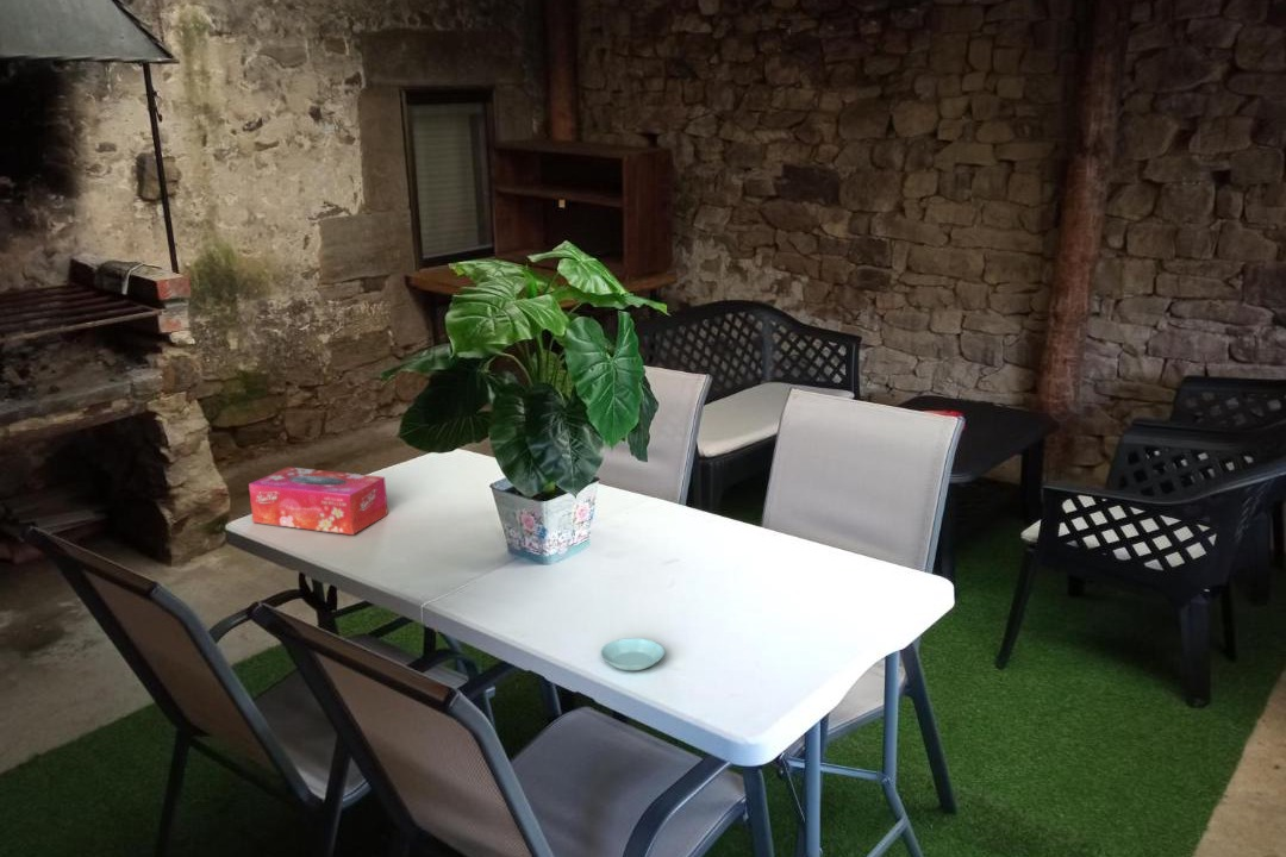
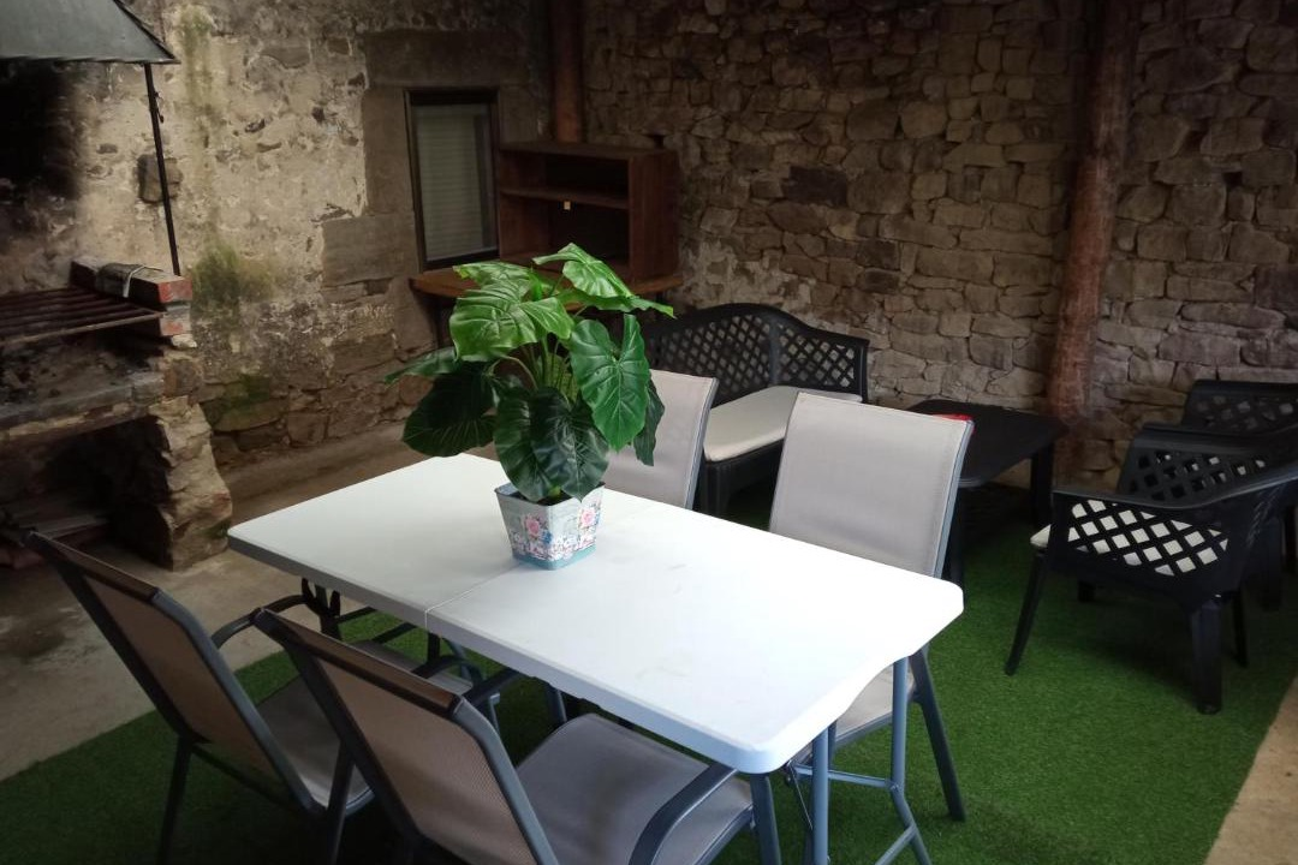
- tissue box (319, 499)
- saucer (632, 656)
